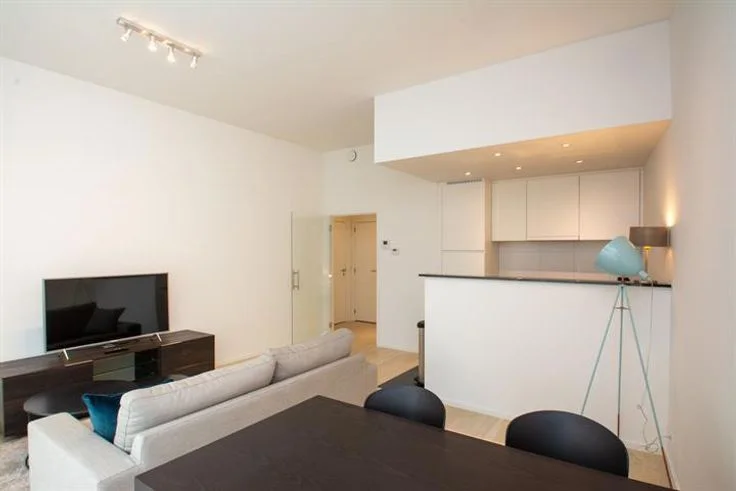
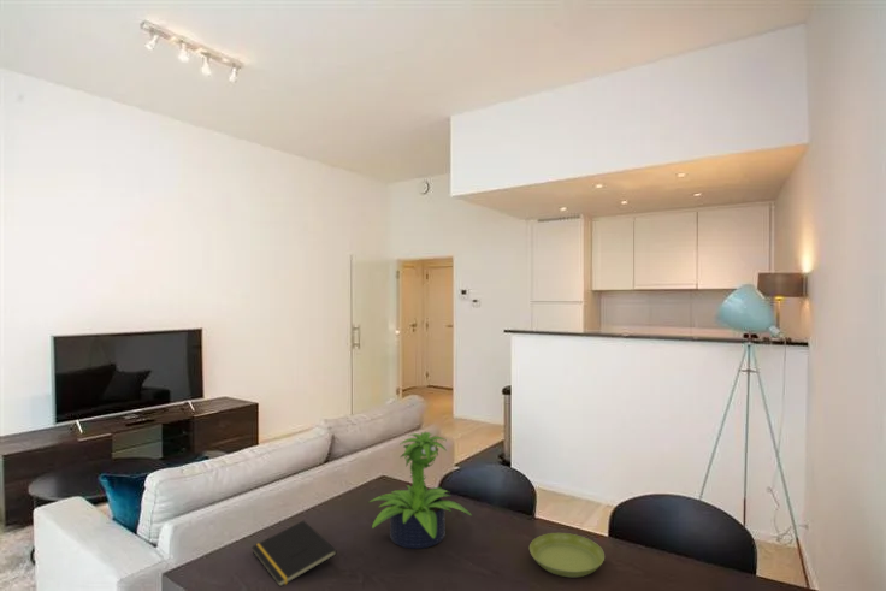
+ potted plant (415, 483)
+ saucer (566, 555)
+ notepad (293, 550)
